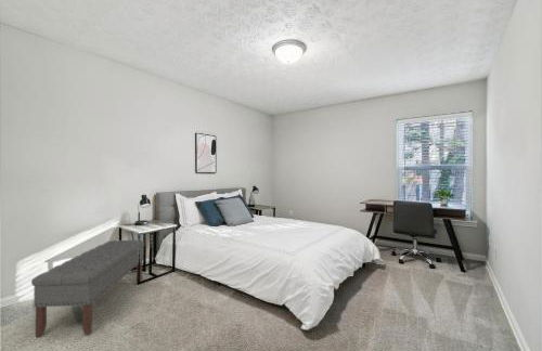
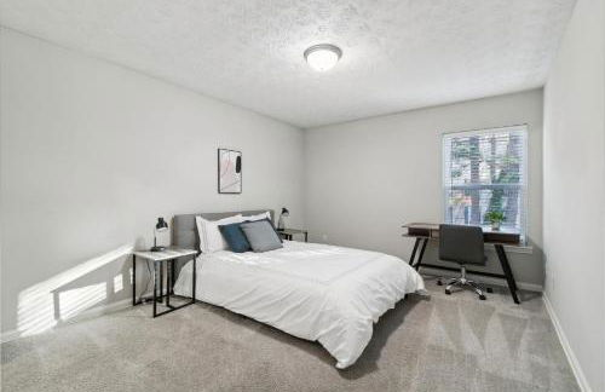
- bench (100, 277)
